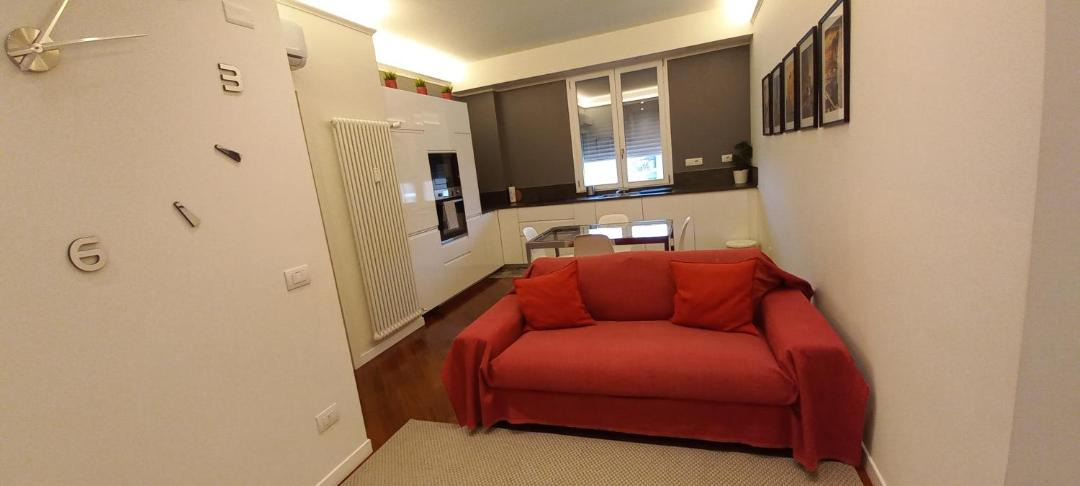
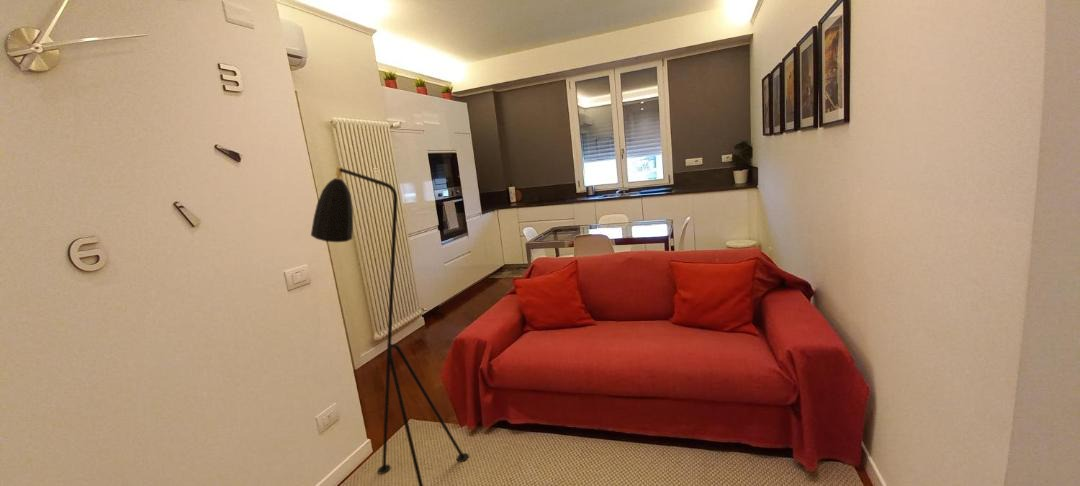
+ floor lamp (388, 327)
